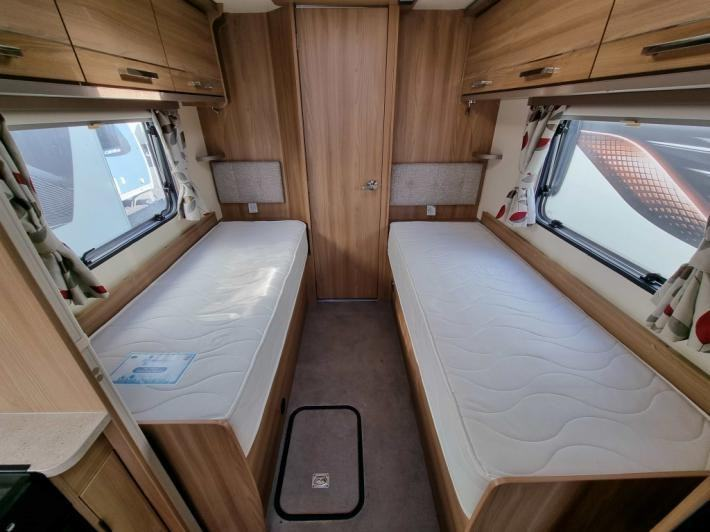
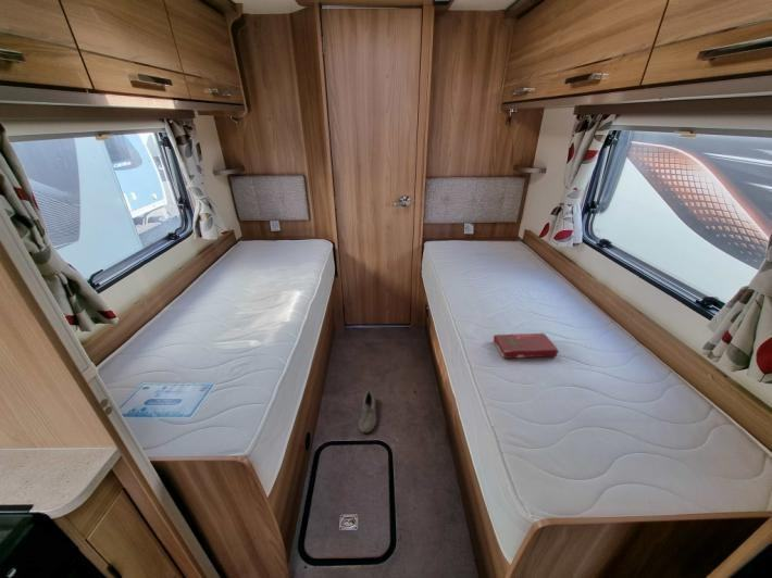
+ shoe (369, 410)
+ book (524, 344)
